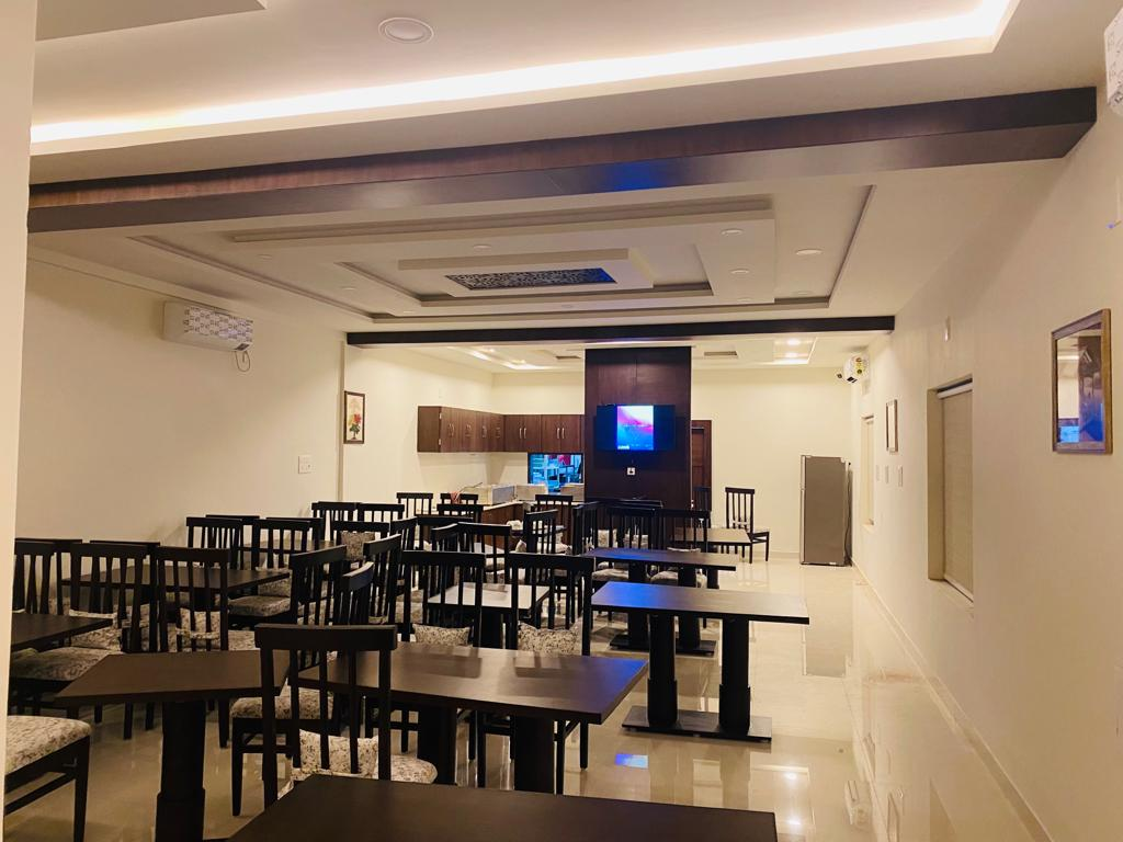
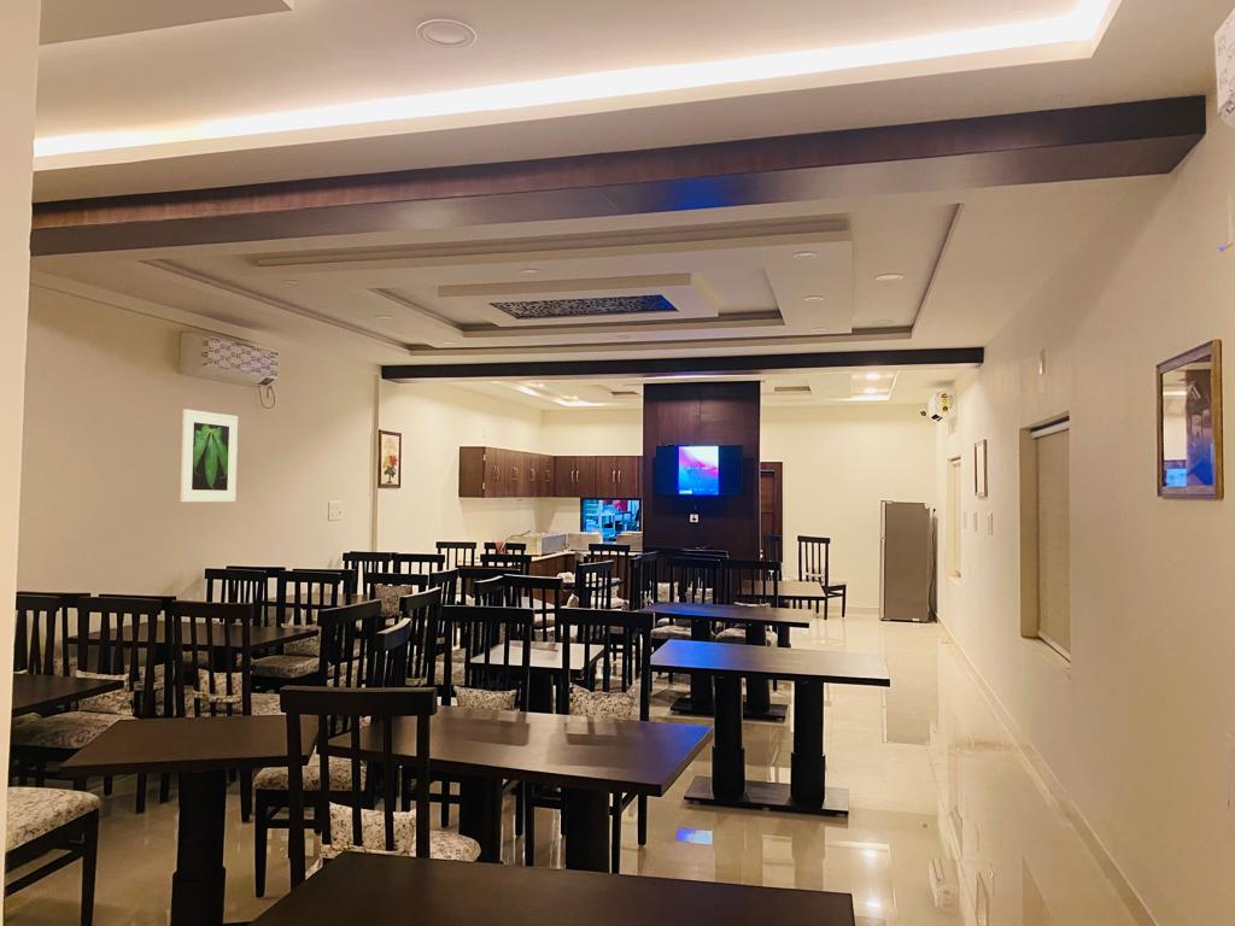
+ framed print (210, 457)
